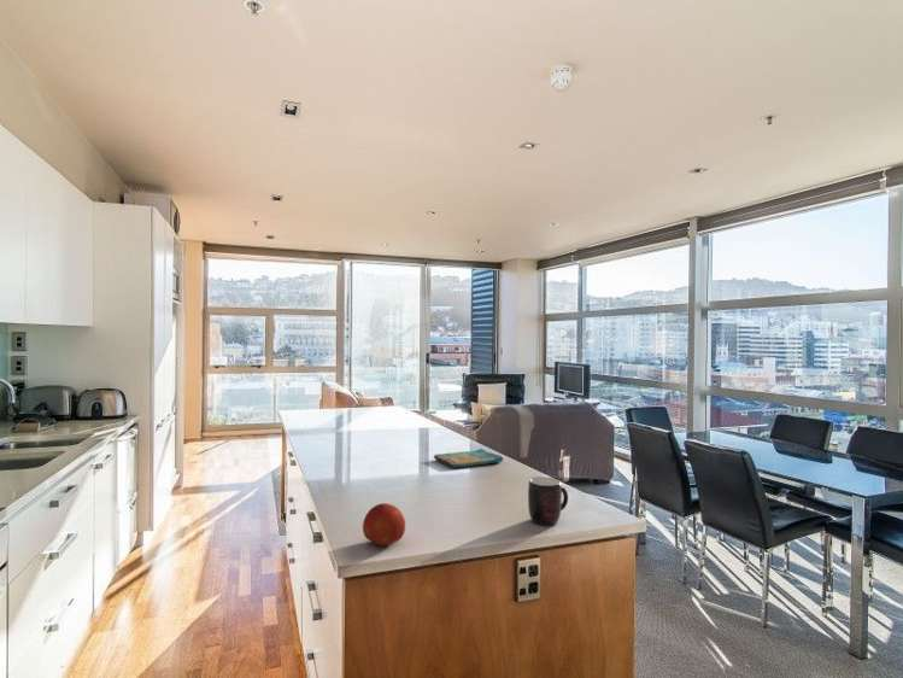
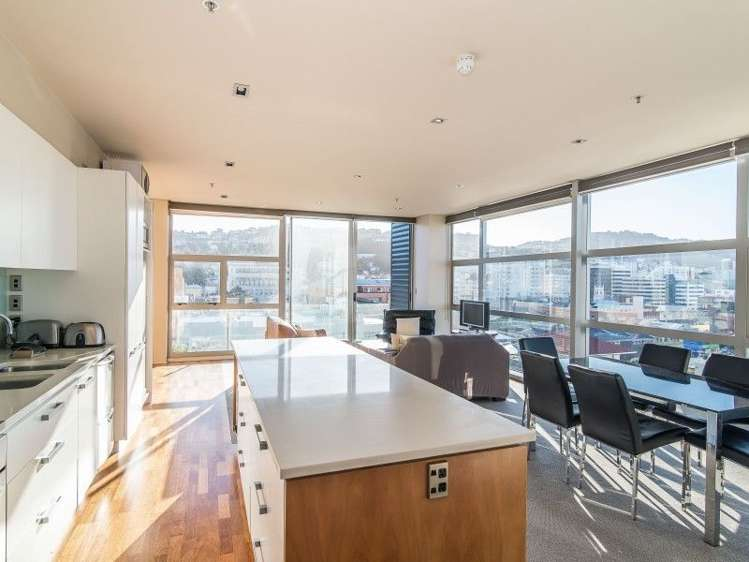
- mug (549, 499)
- fruit (383, 522)
- dish towel (468, 457)
